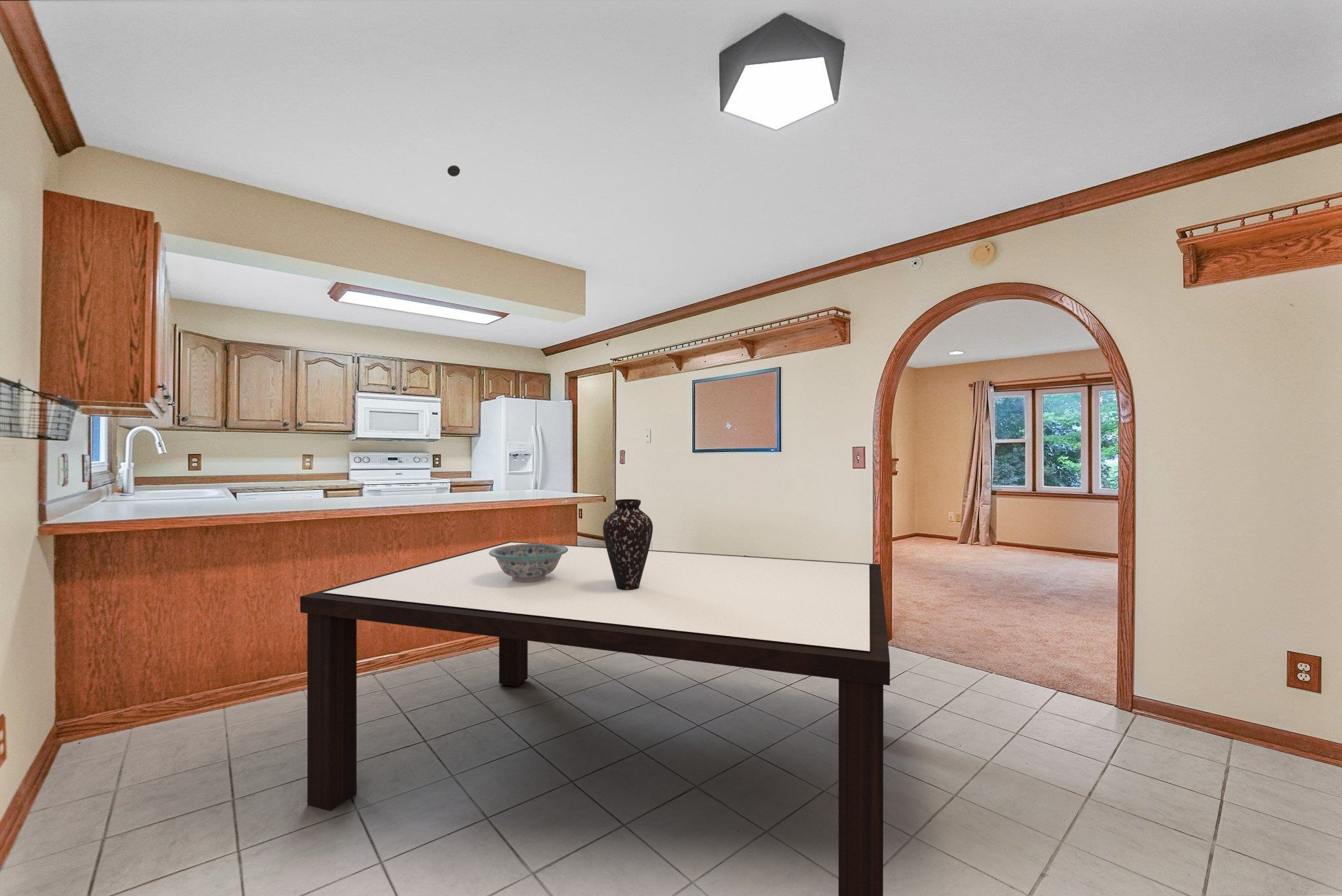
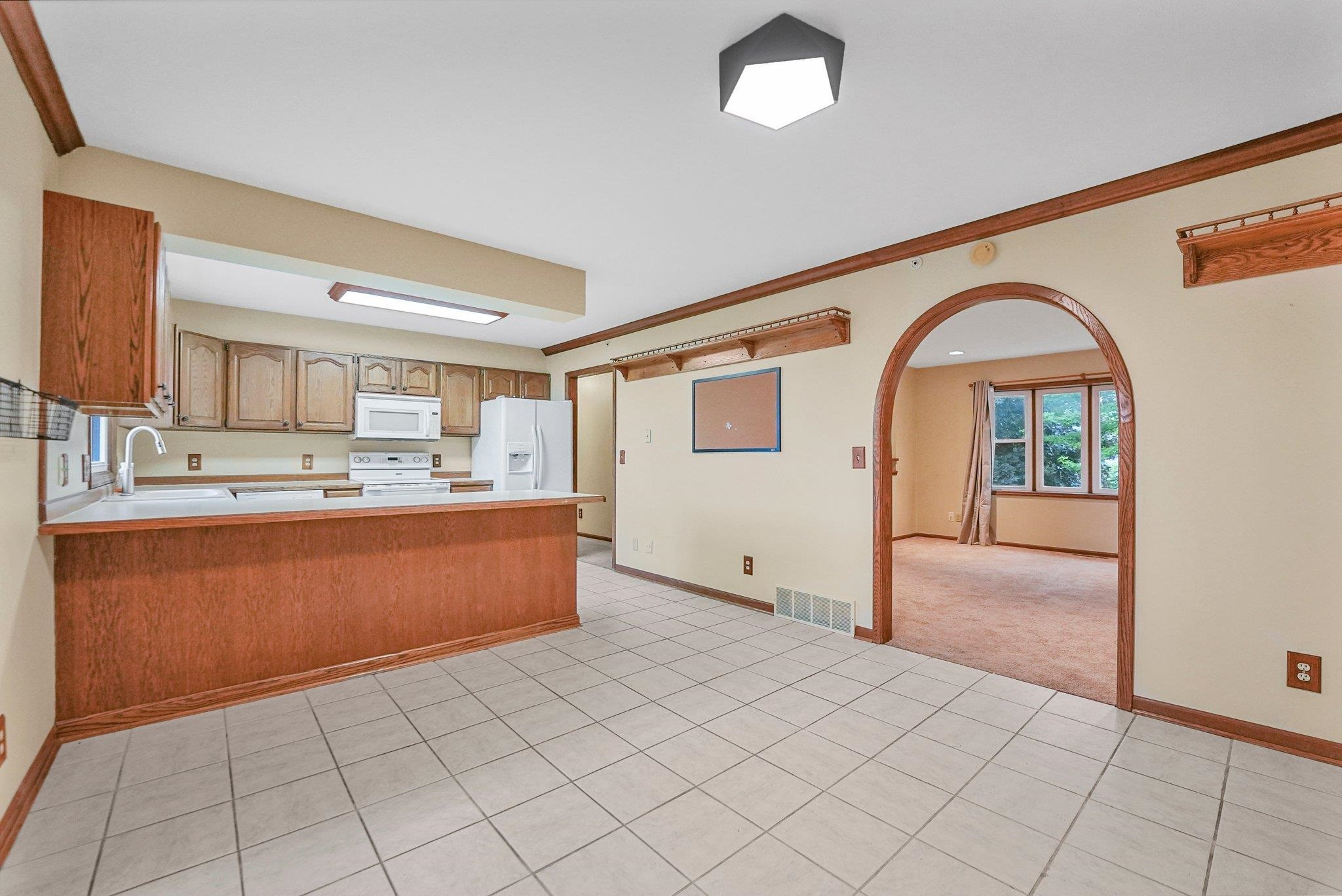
- dining table (630, 653)
- decorative bowl (529, 563)
- vase (628, 543)
- smoke detector (453, 170)
